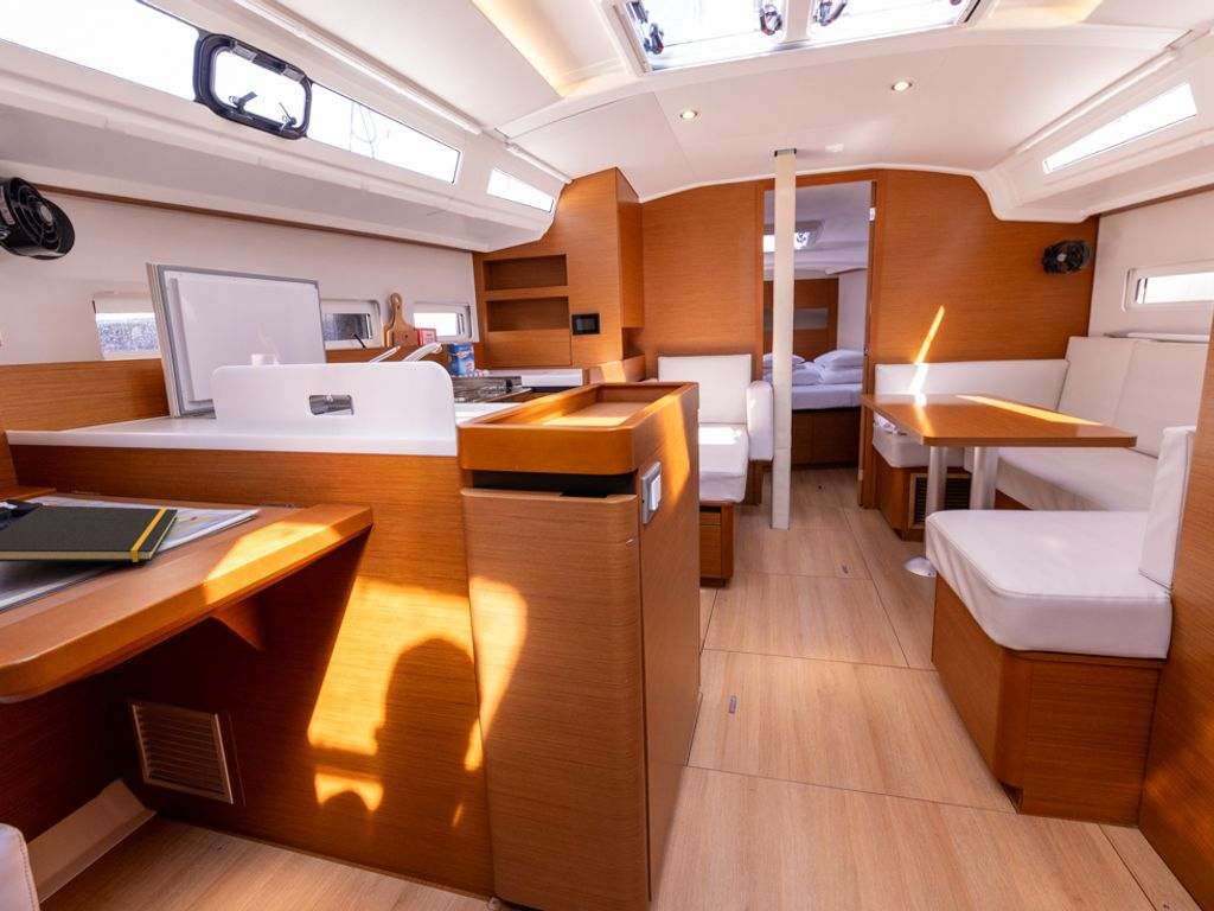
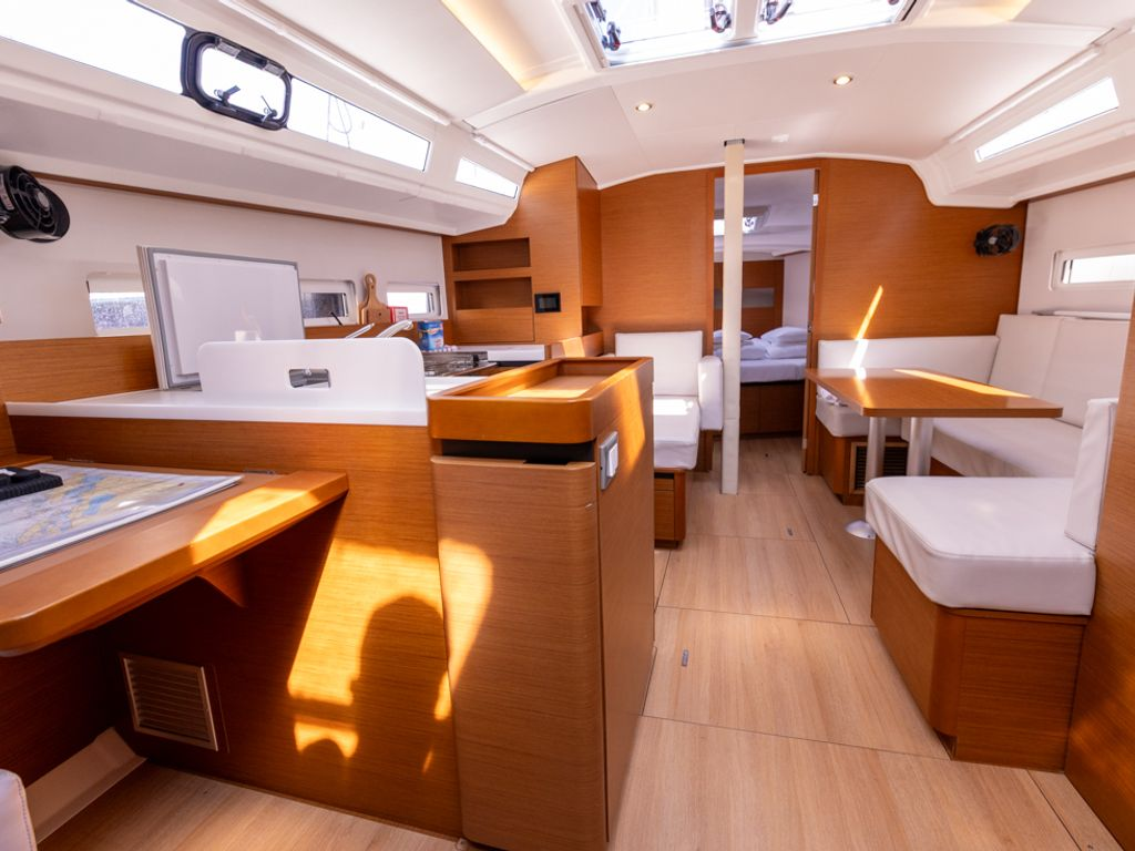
- notepad (91, 530)
